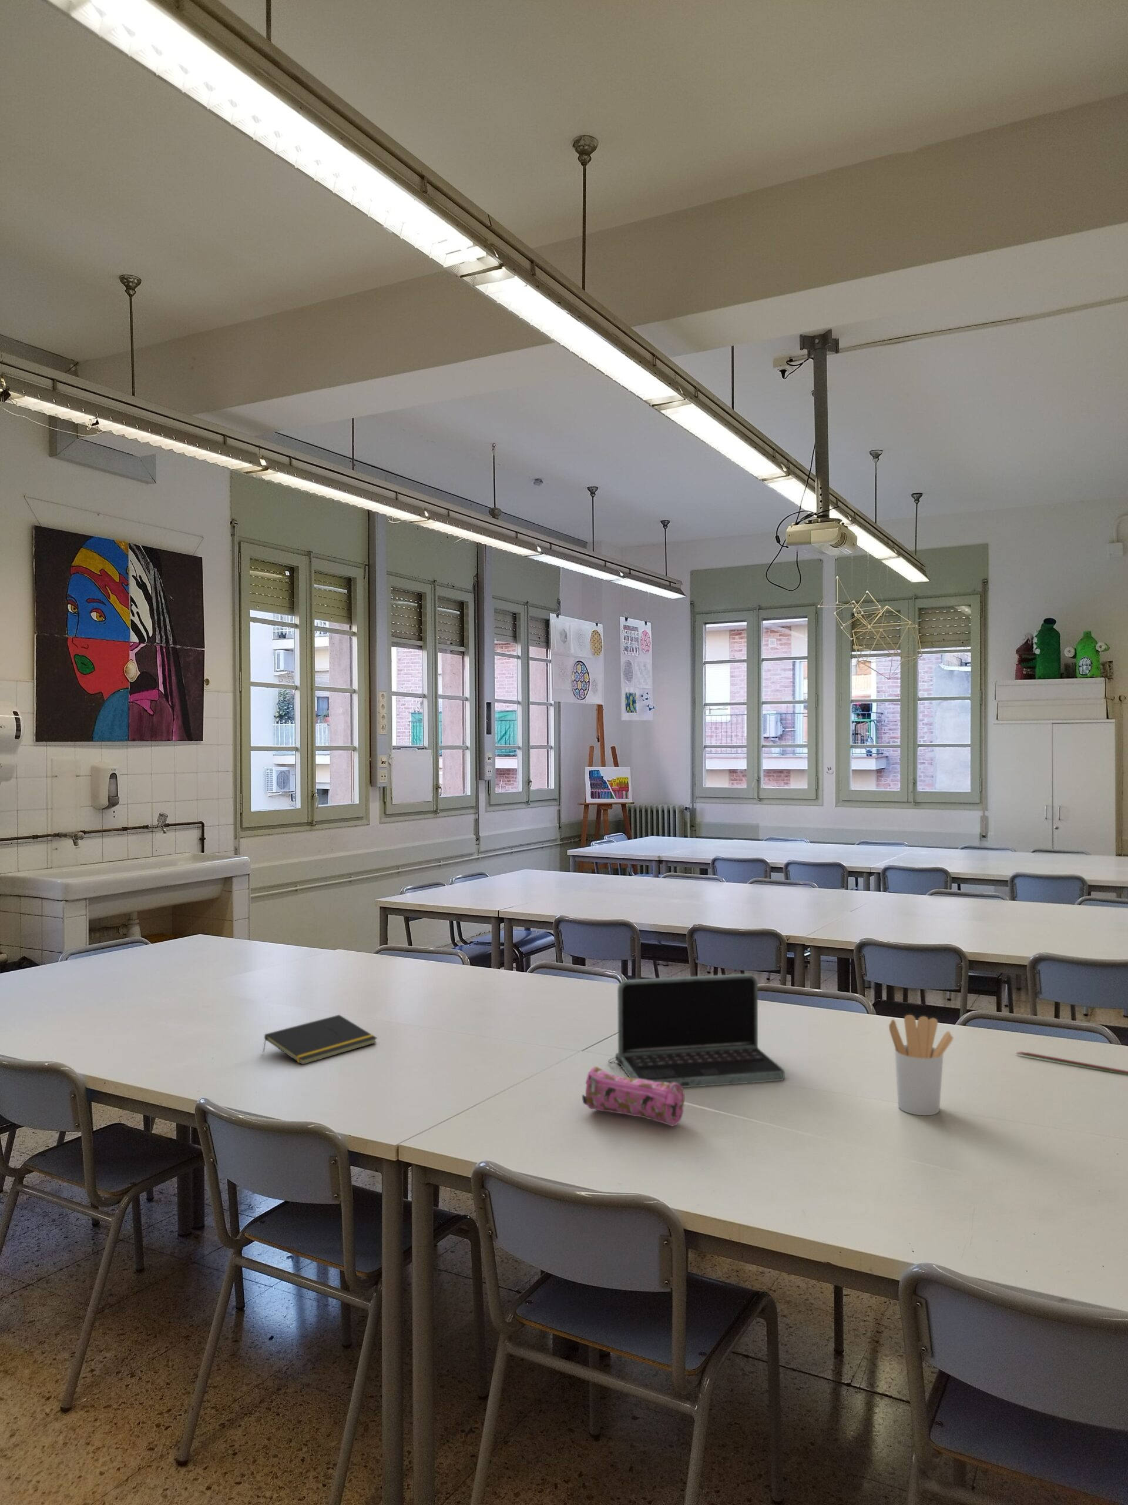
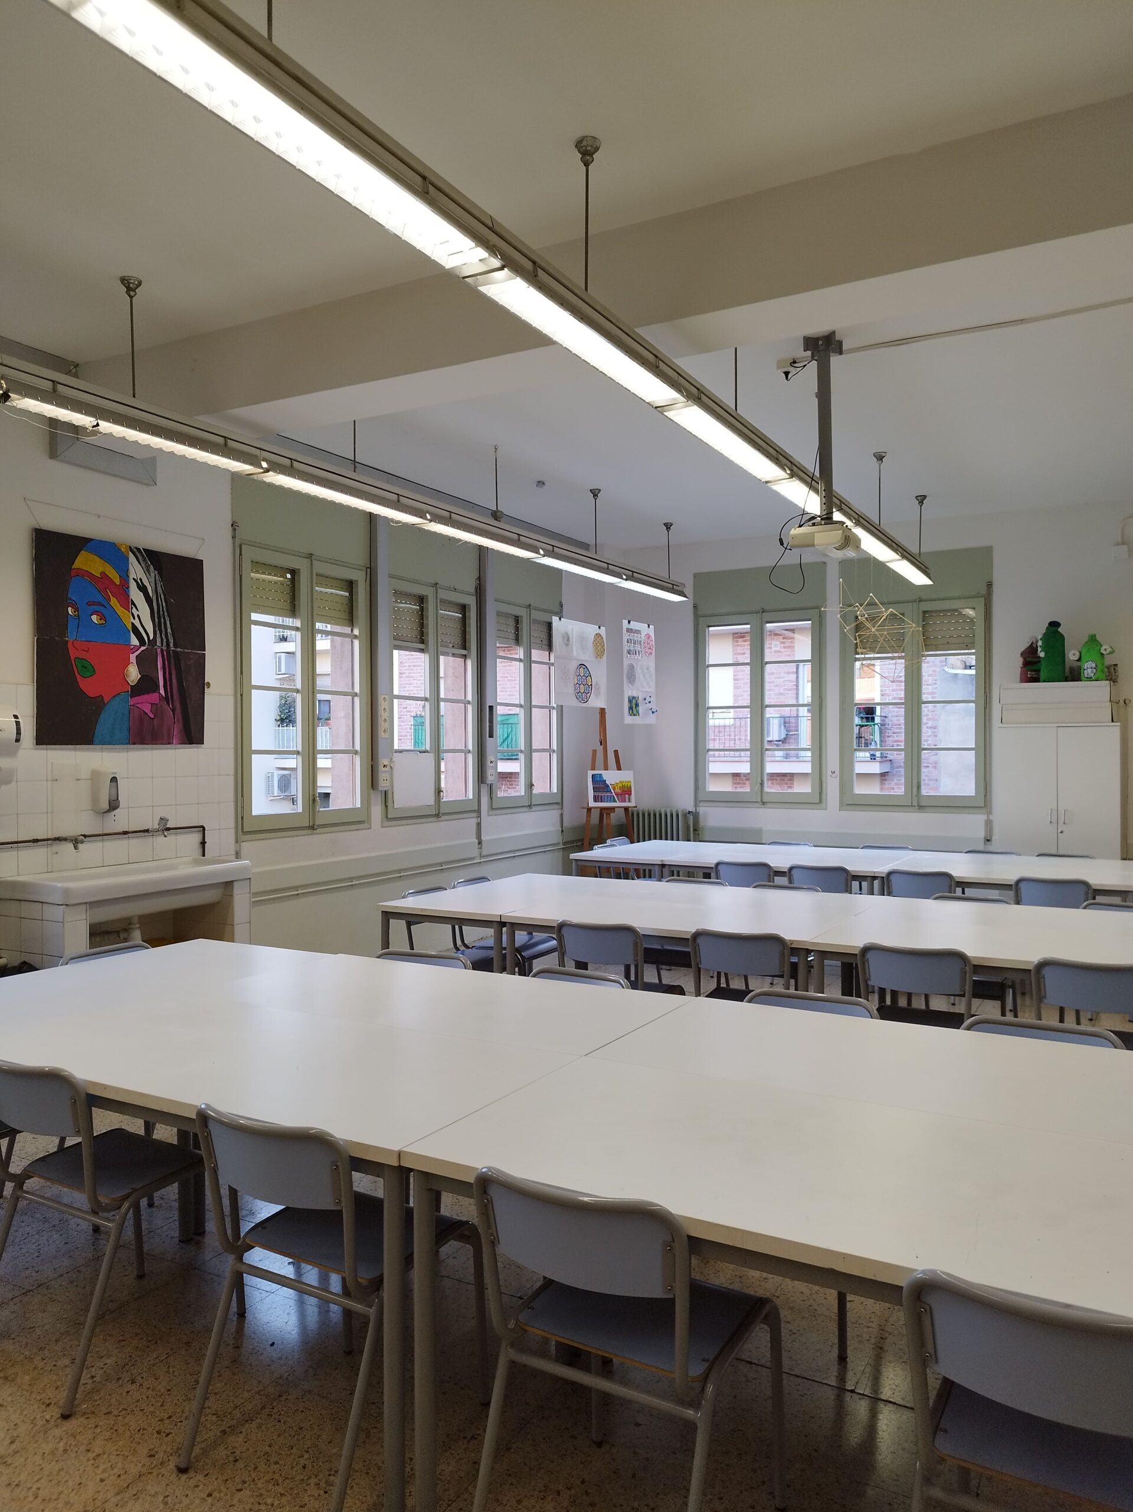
- laptop (693, 1026)
- pencil case (634, 1096)
- notepad (321, 1038)
- utensil holder (918, 1062)
- train (1077, 1063)
